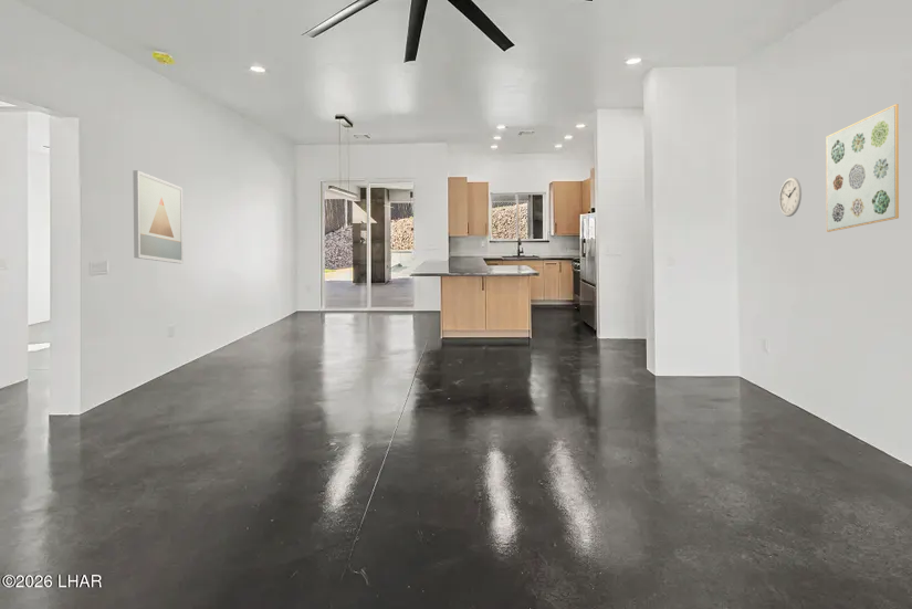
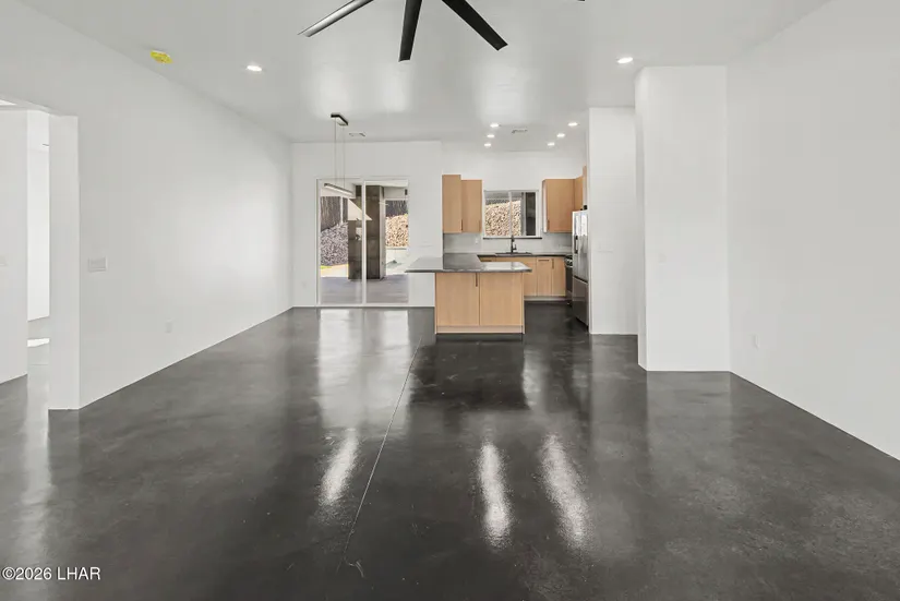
- wall art (159, 220)
- wall clock (789, 197)
- wall art (859, 174)
